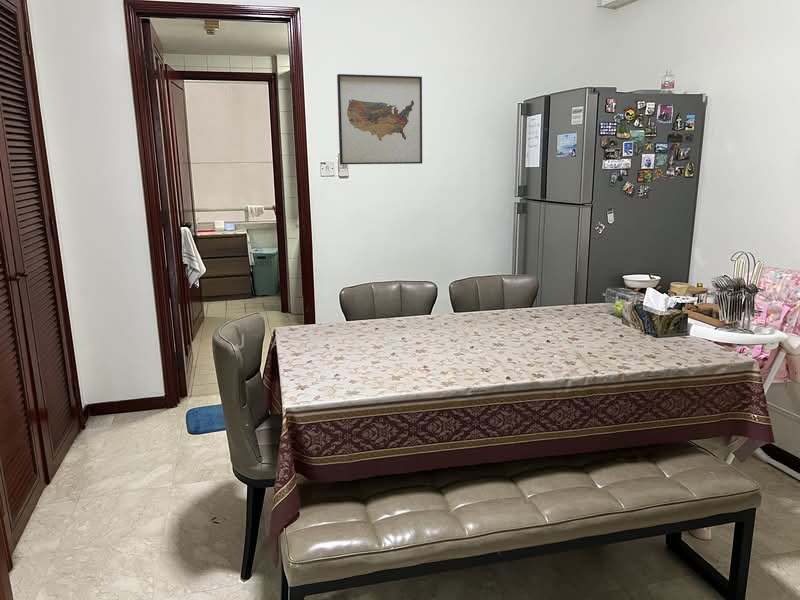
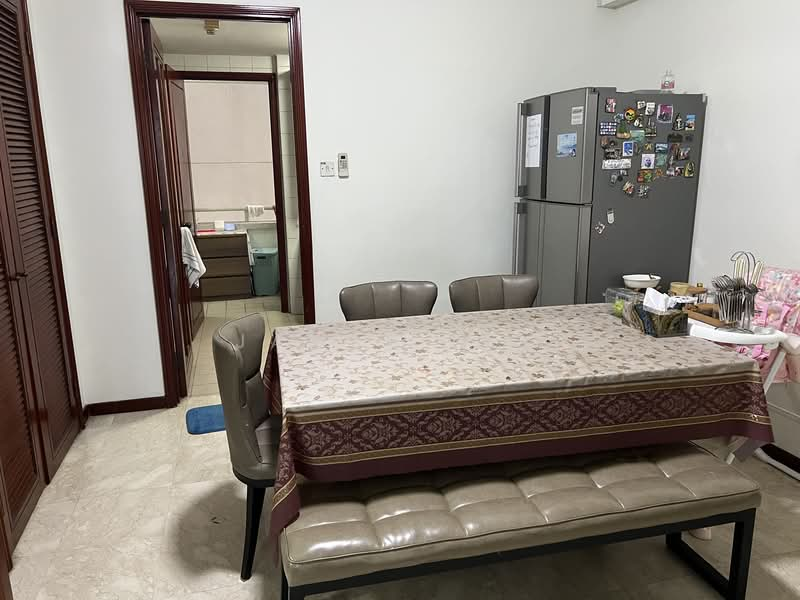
- wall art (380, 120)
